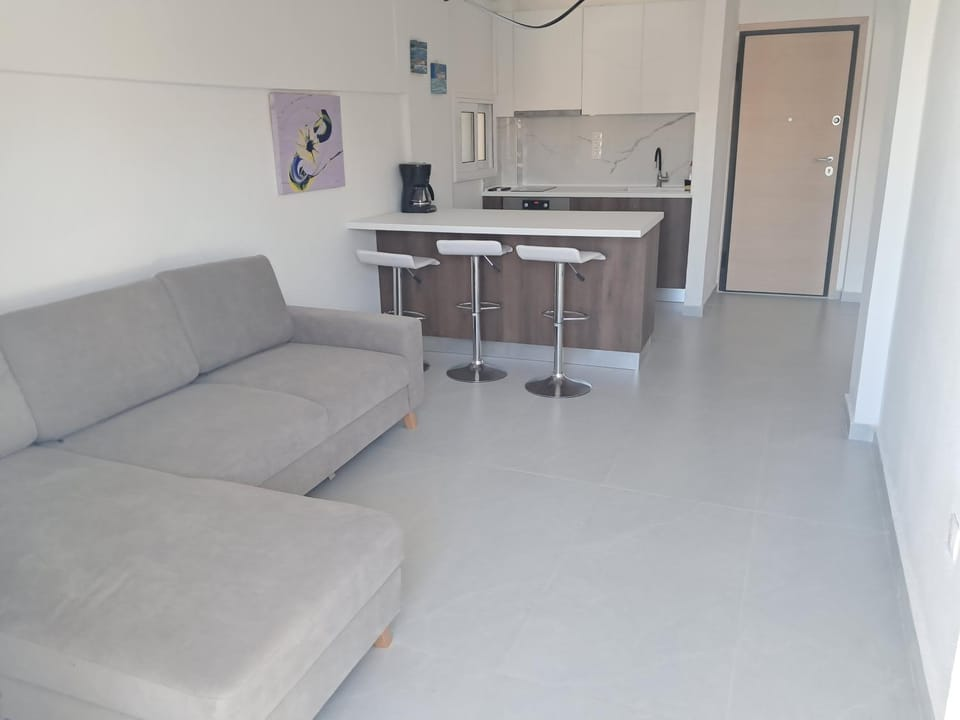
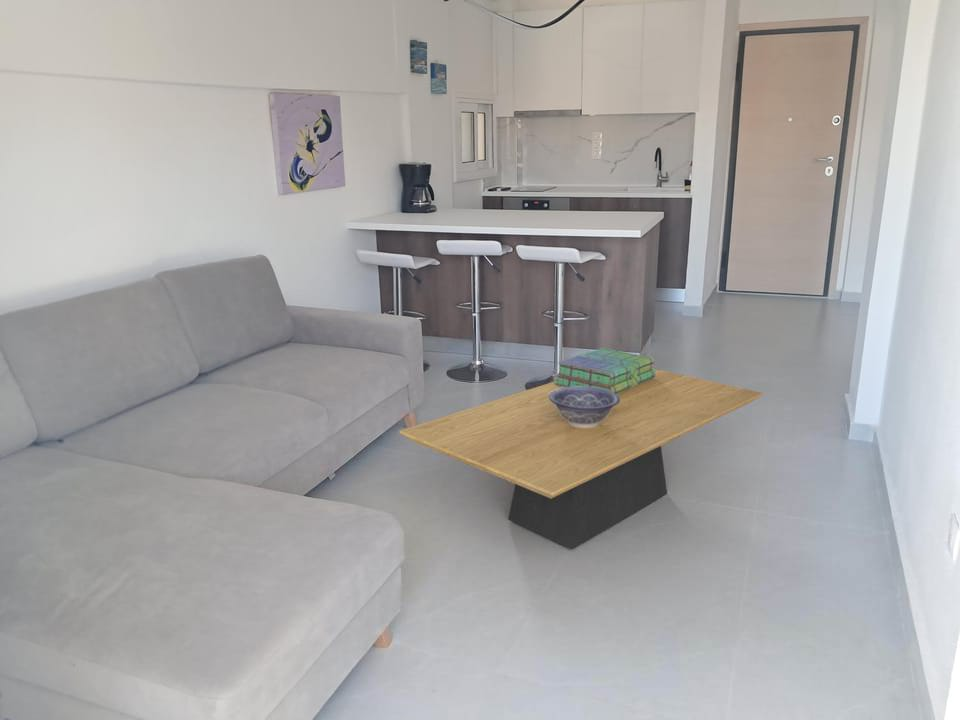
+ stack of books (605, 370)
+ coffee table (592, 459)
+ decorative bowl (583, 409)
